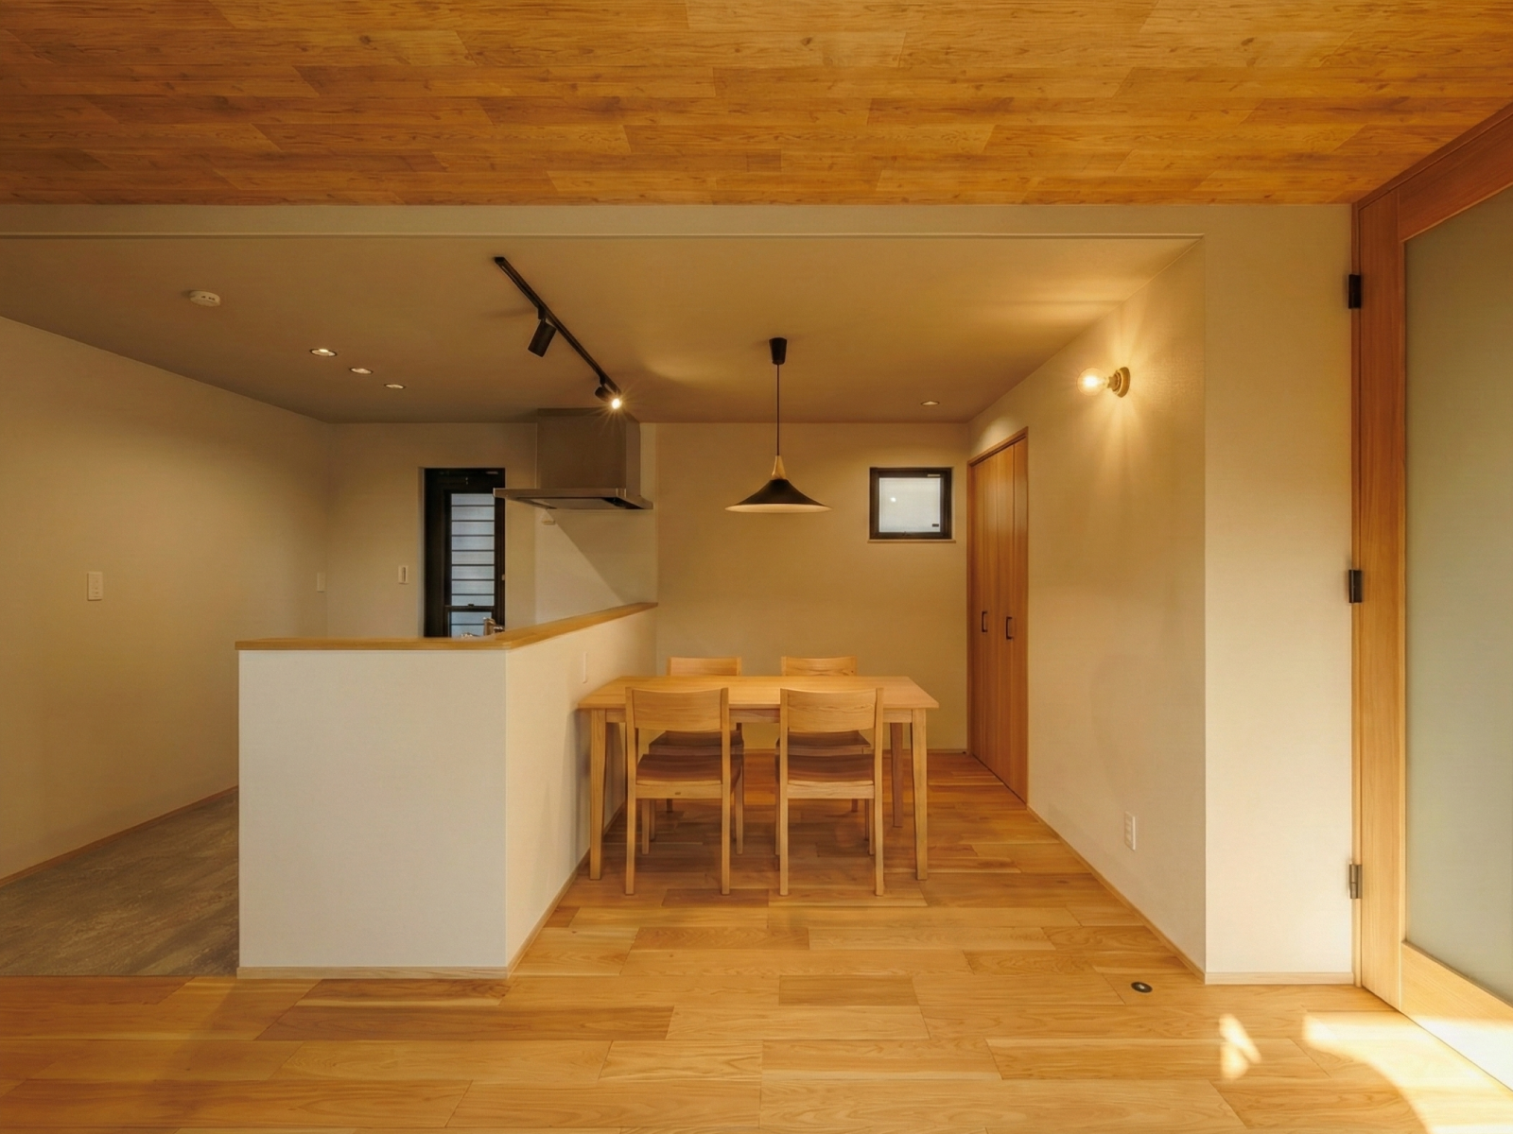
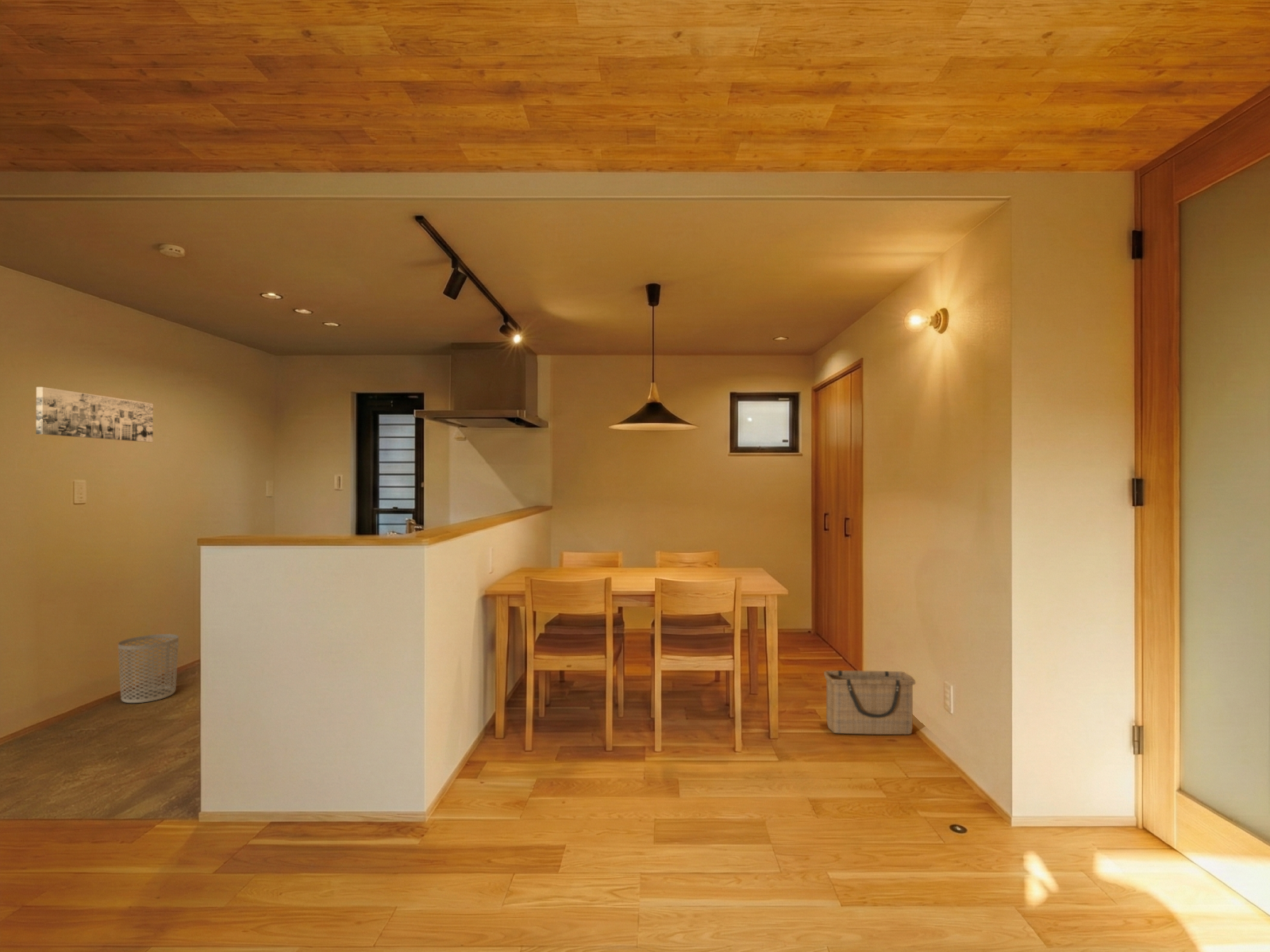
+ basket (868, 702)
+ waste bin (148, 668)
+ wall art (100, 416)
